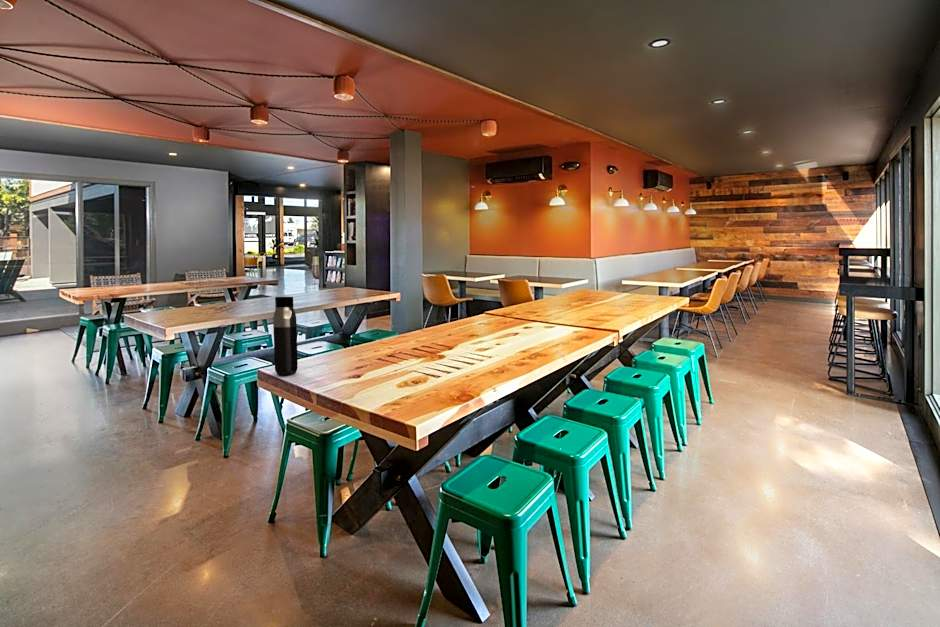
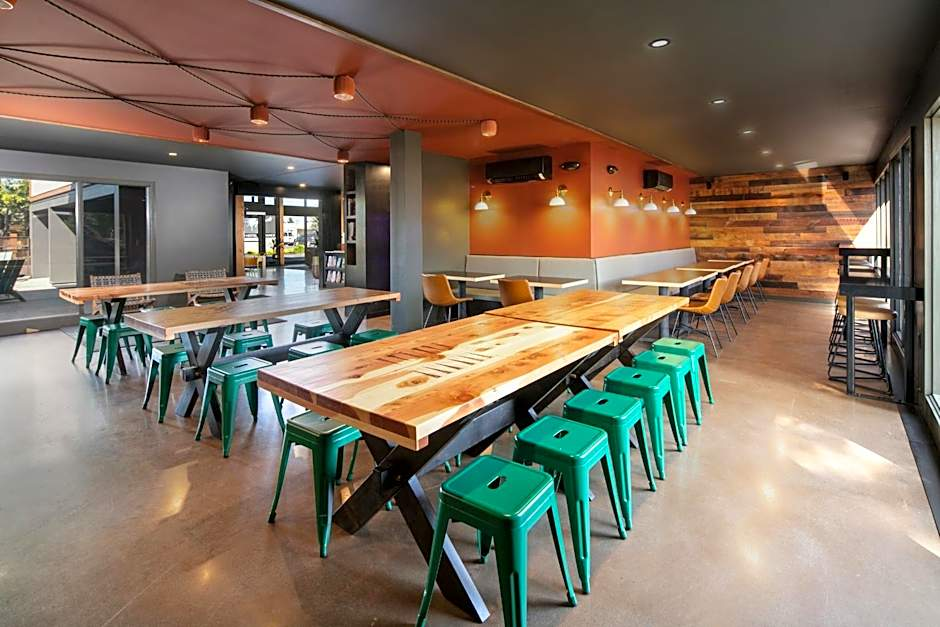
- water bottle (285, 335)
